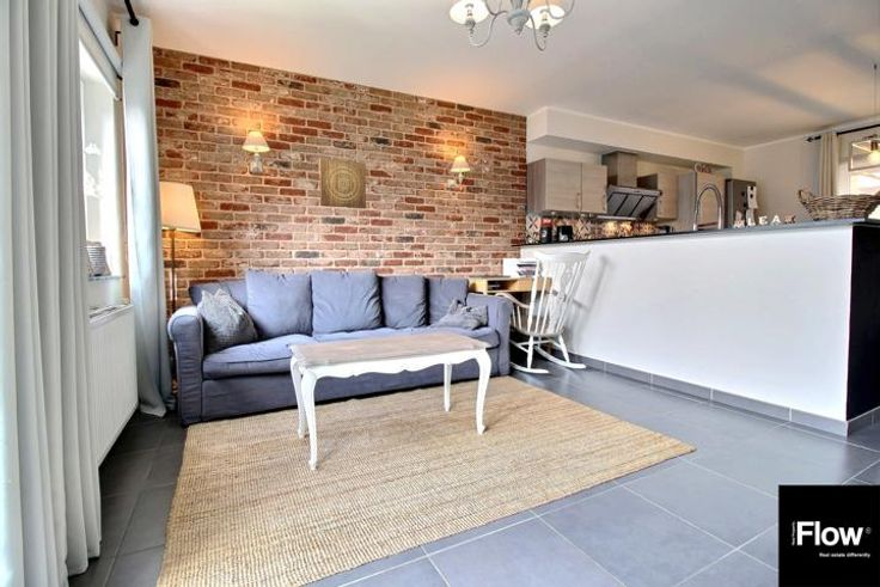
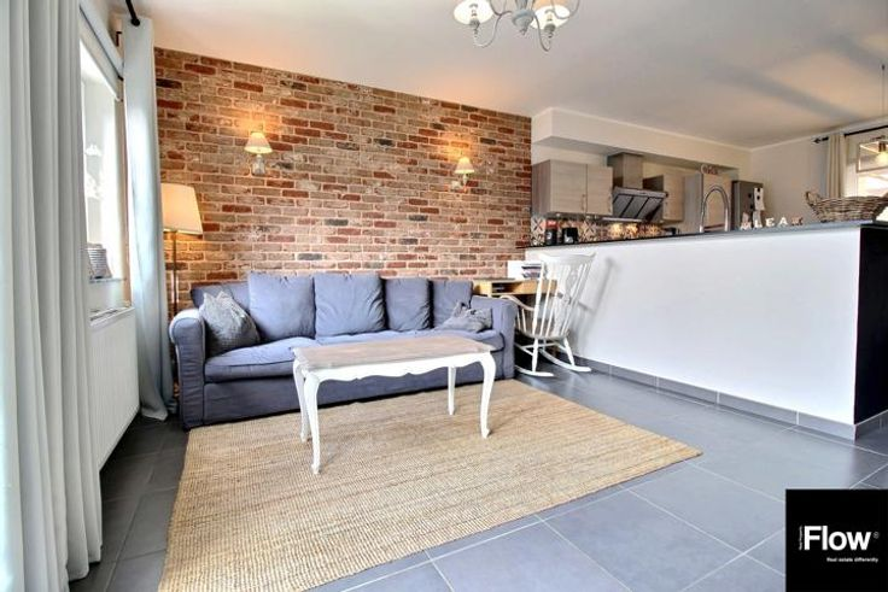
- wall art (343, 183)
